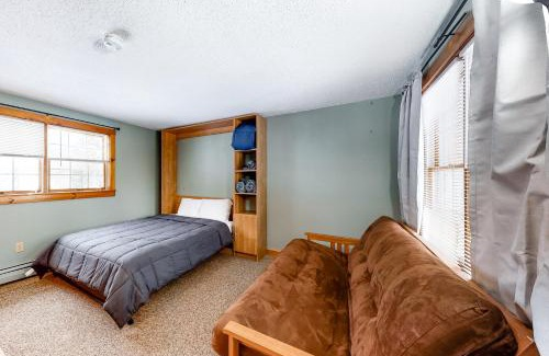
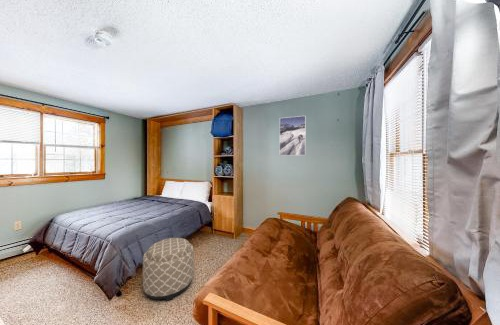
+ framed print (292, 136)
+ ottoman (169, 264)
